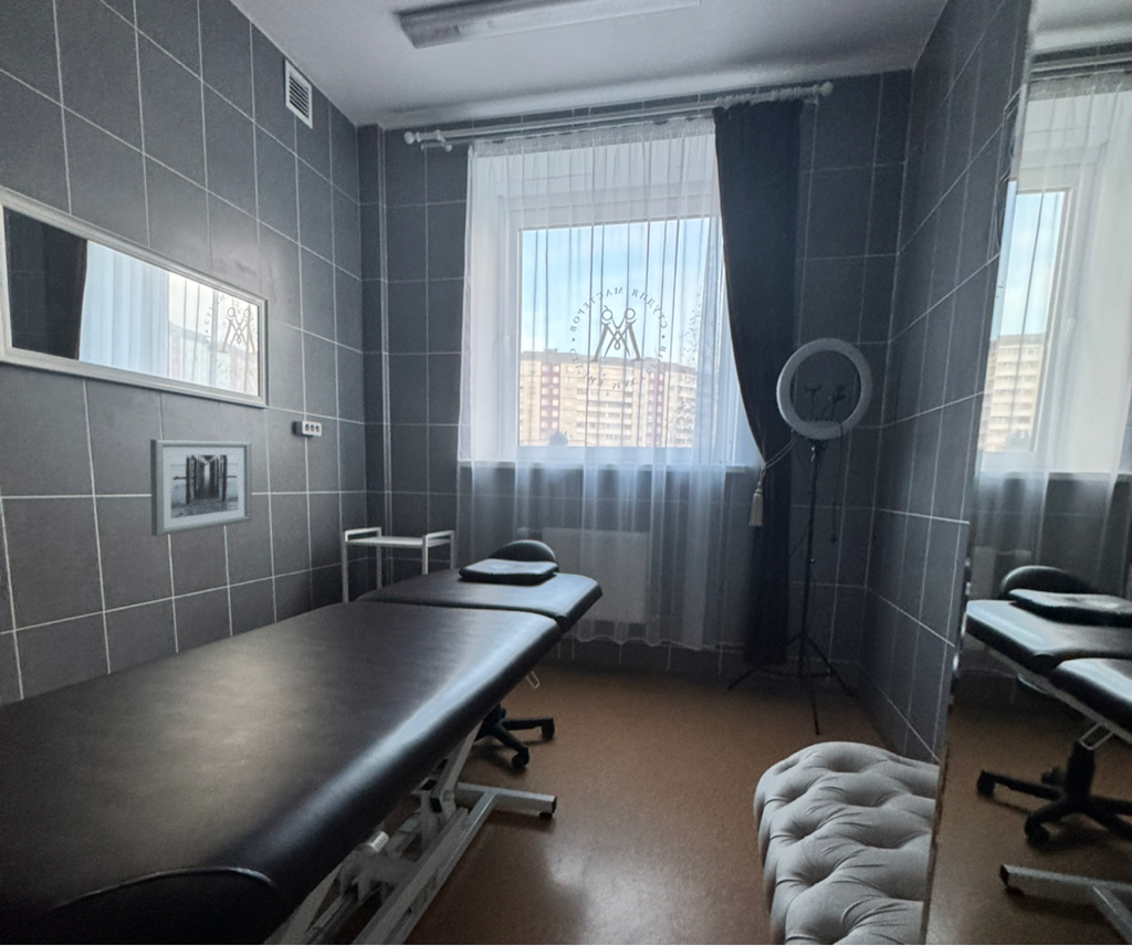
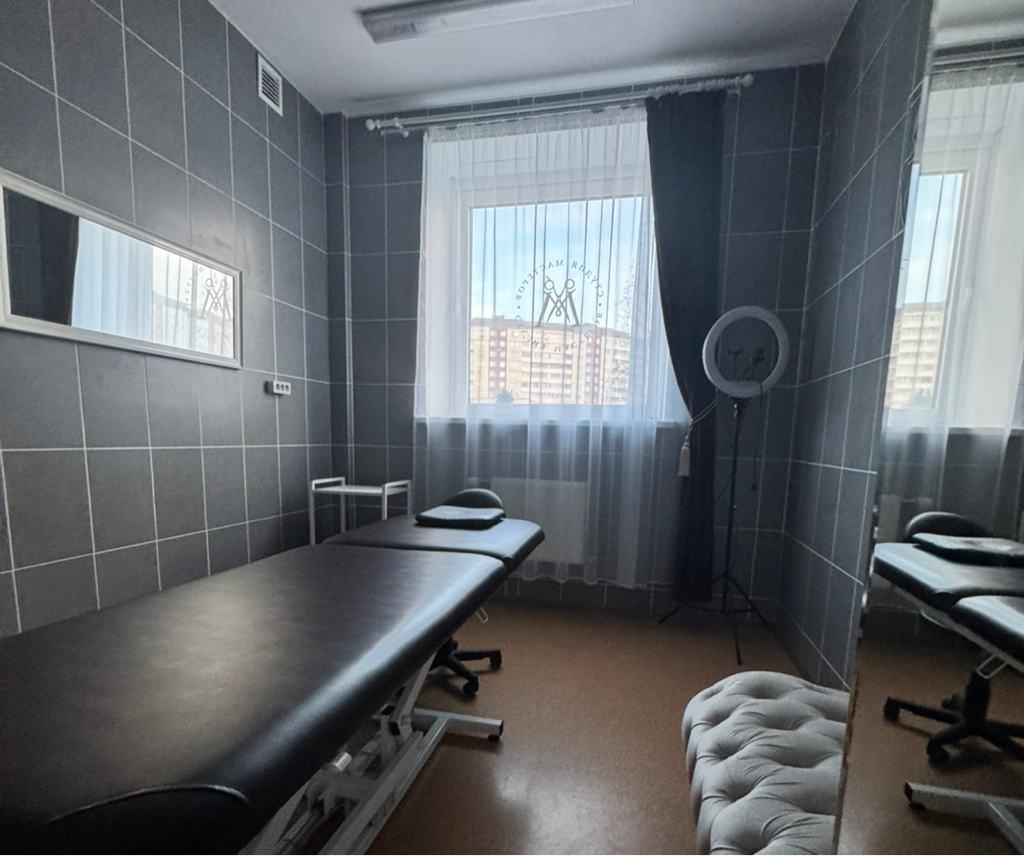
- wall art (206, 484)
